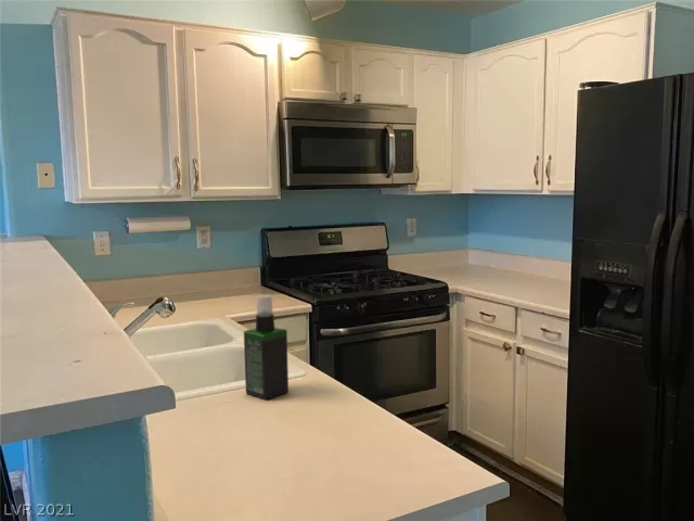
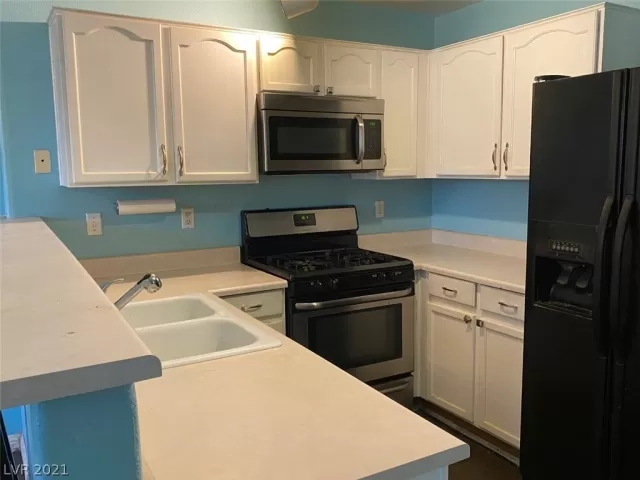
- spray bottle (266, 344)
